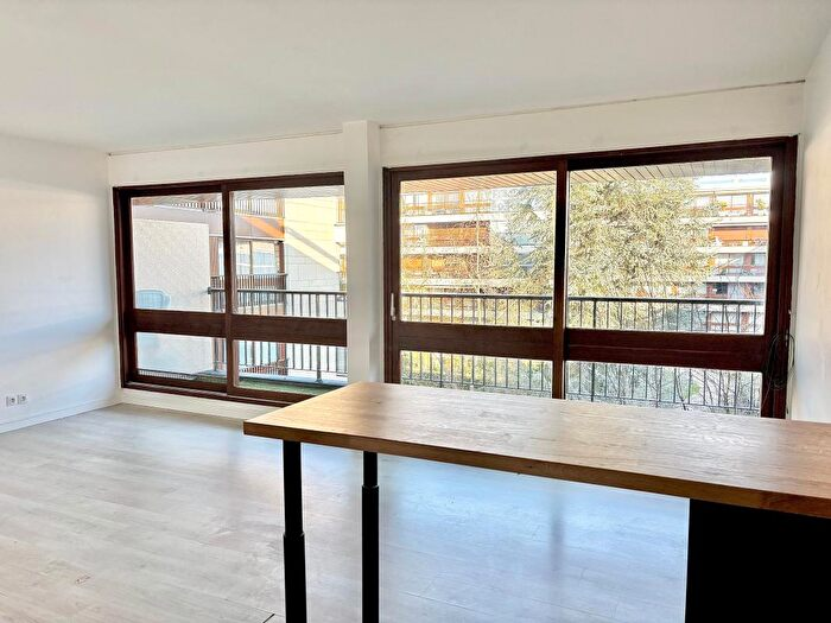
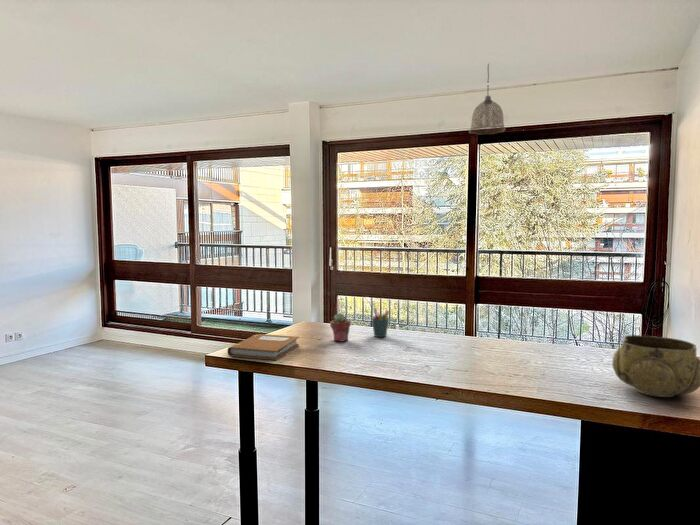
+ pen holder (380, 322)
+ potted succulent (340, 326)
+ decorative bowl (656, 366)
+ notebook (265, 345)
+ pendant lamp (487, 97)
